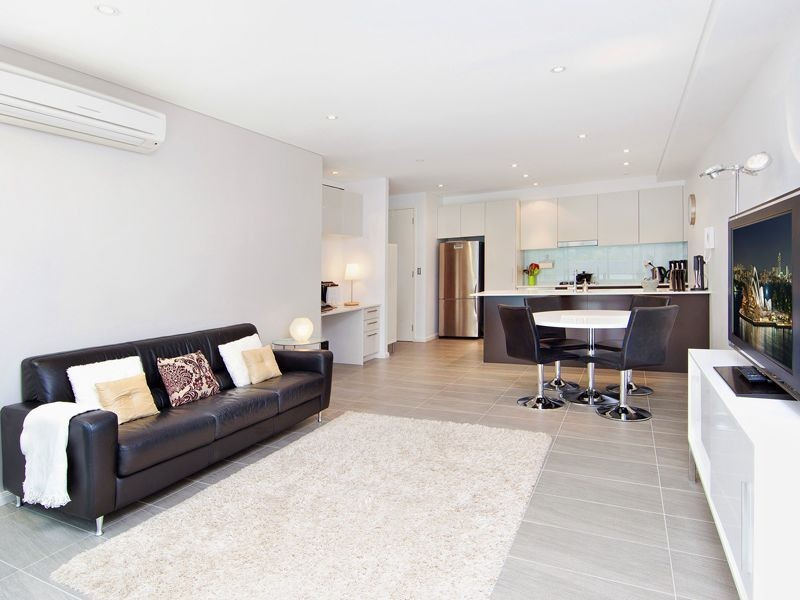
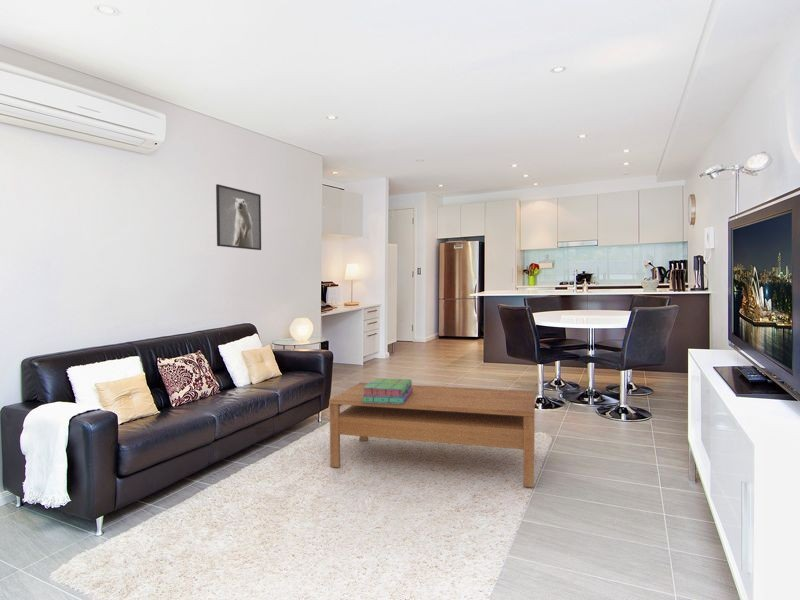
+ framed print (239, 219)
+ coffee table (435, 427)
+ stack of books (388, 389)
